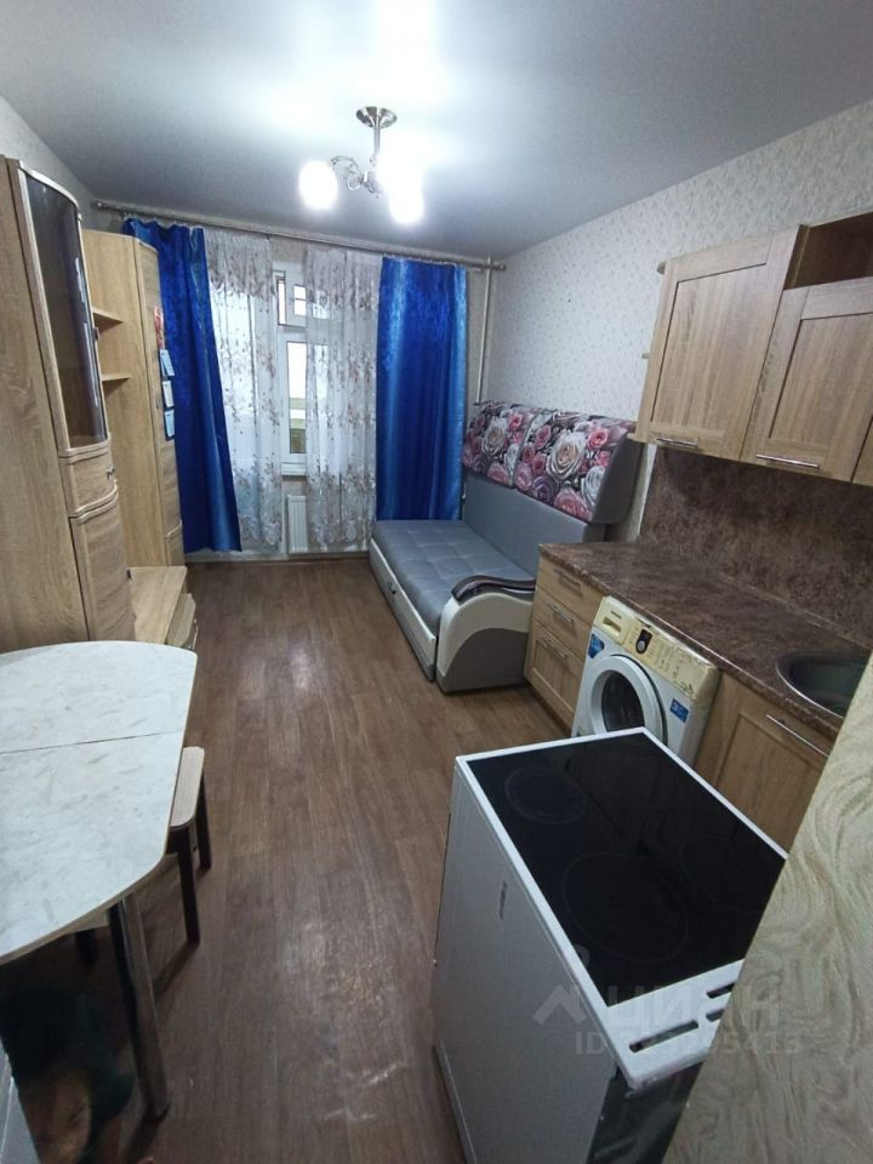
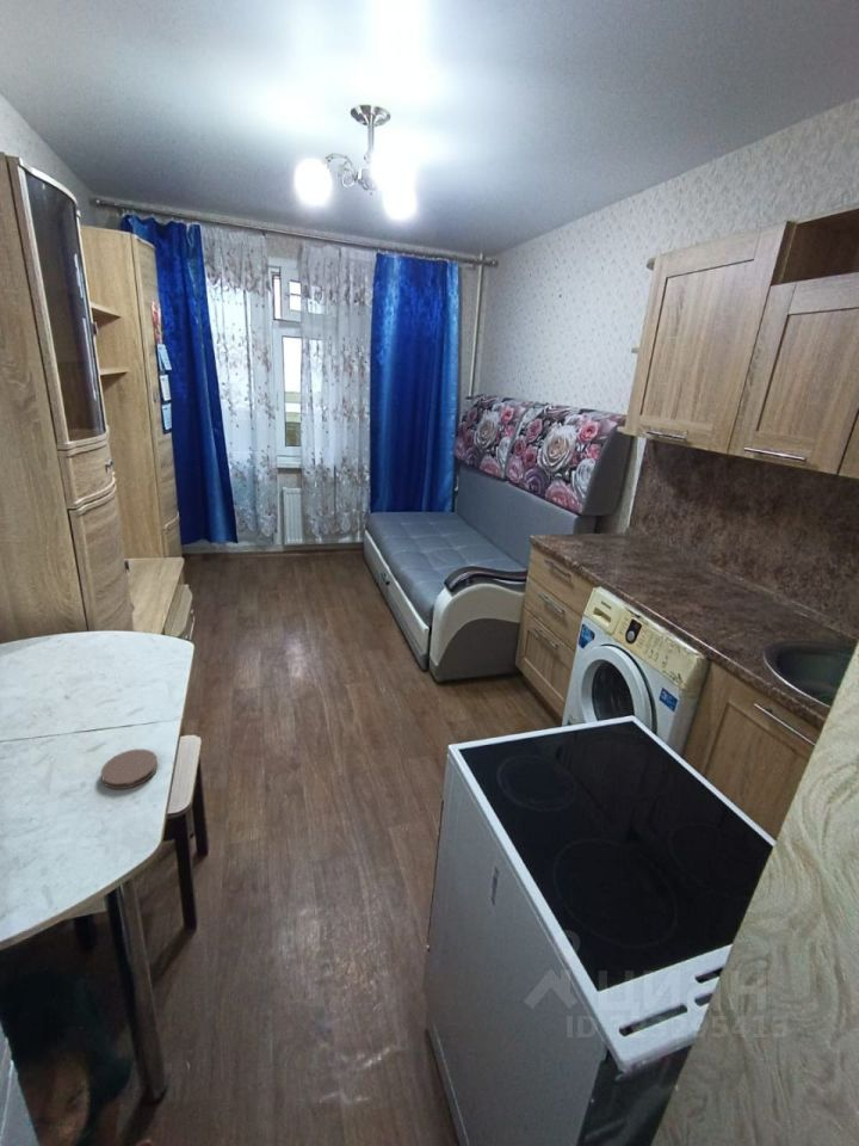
+ coaster (130, 768)
